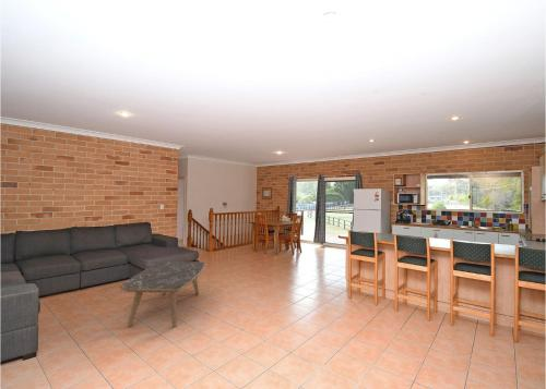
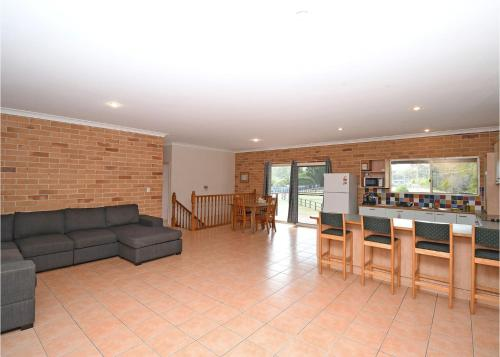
- coffee table (168, 290)
